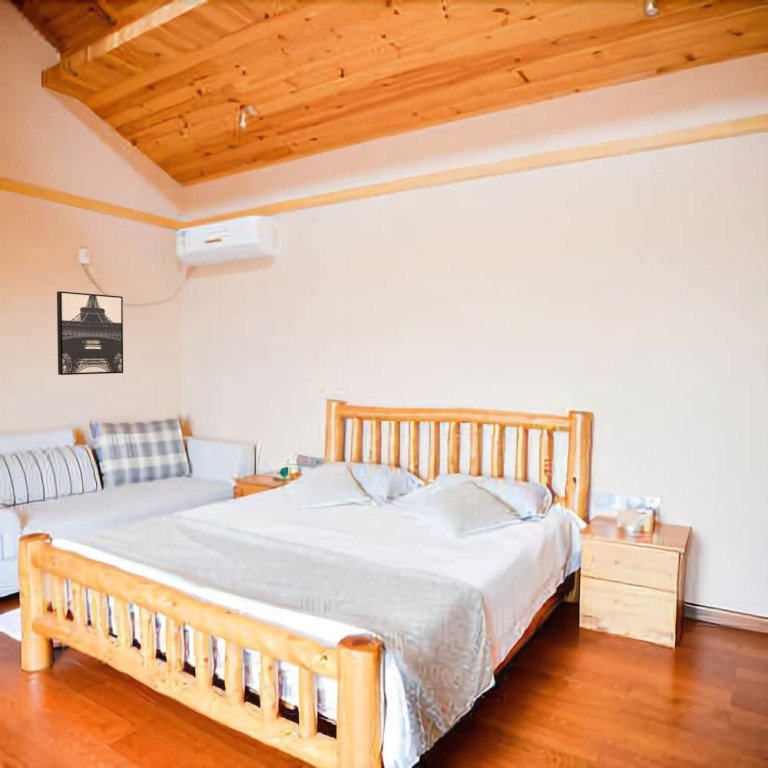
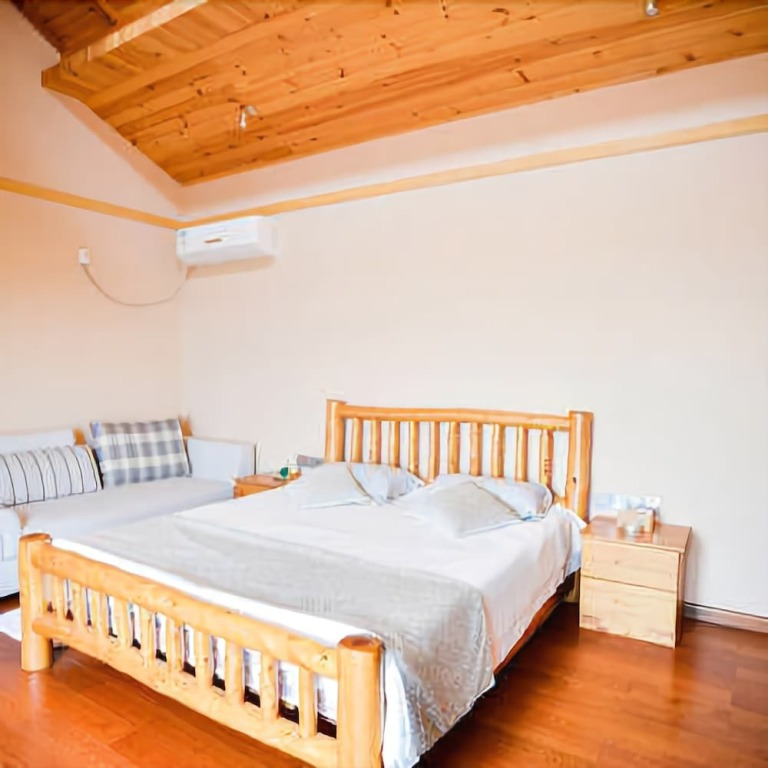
- wall art (91, 334)
